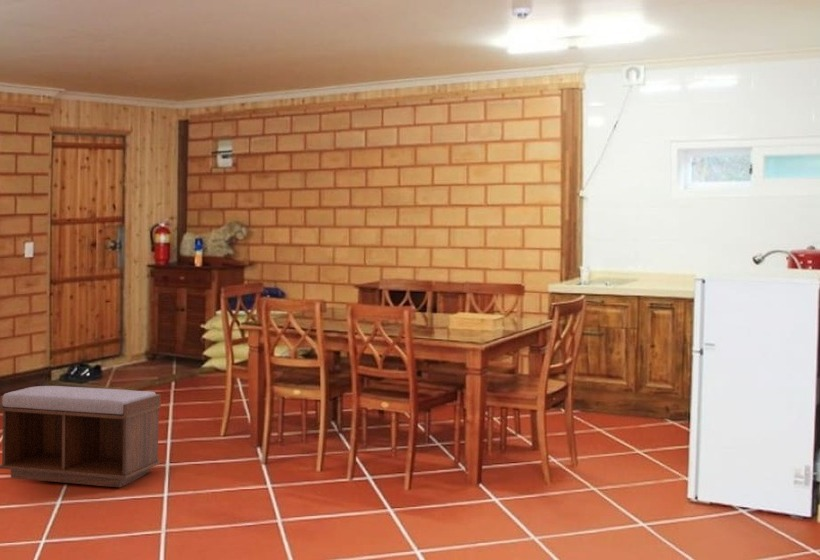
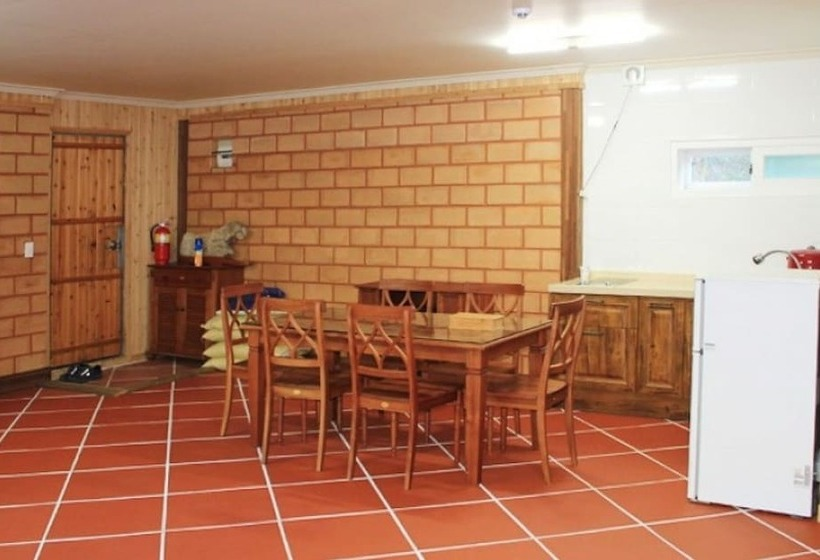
- bench (81, 433)
